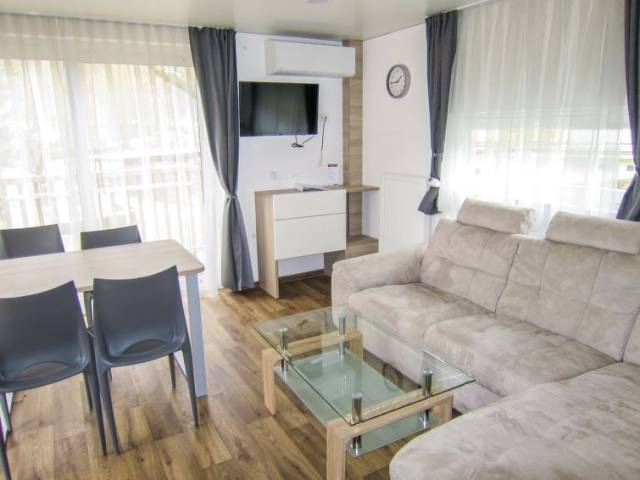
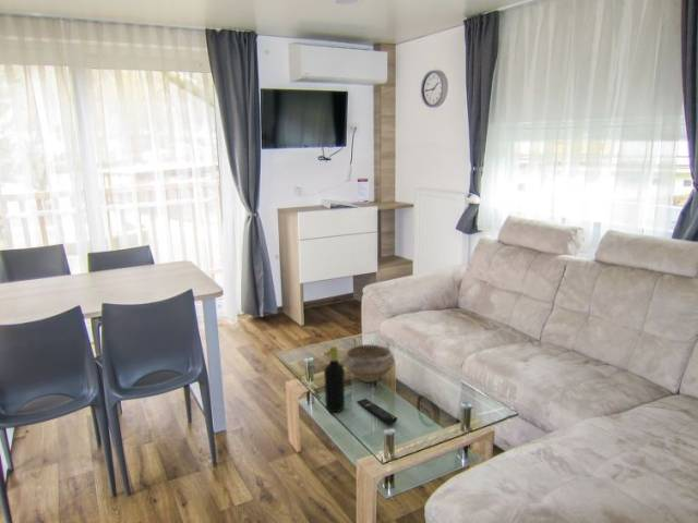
+ bottle (334, 377)
+ remote control (376, 411)
+ bowl (369, 365)
